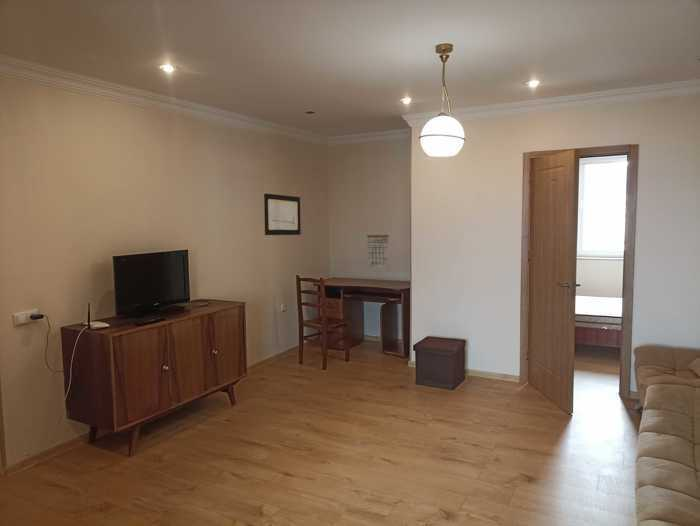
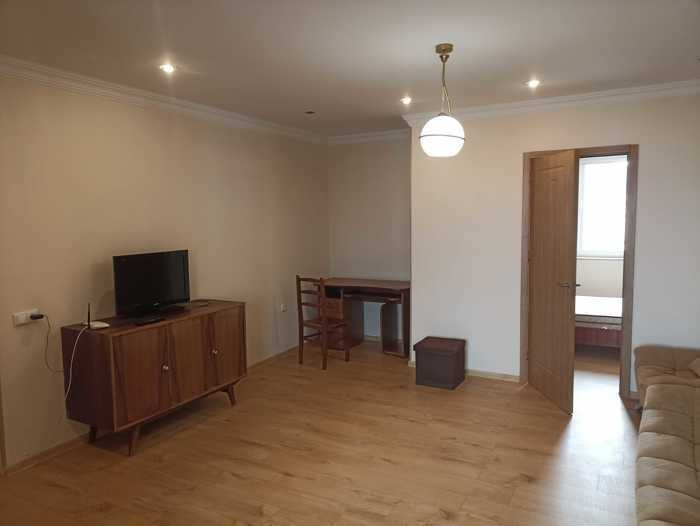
- wall art (283, 215)
- calendar (377, 247)
